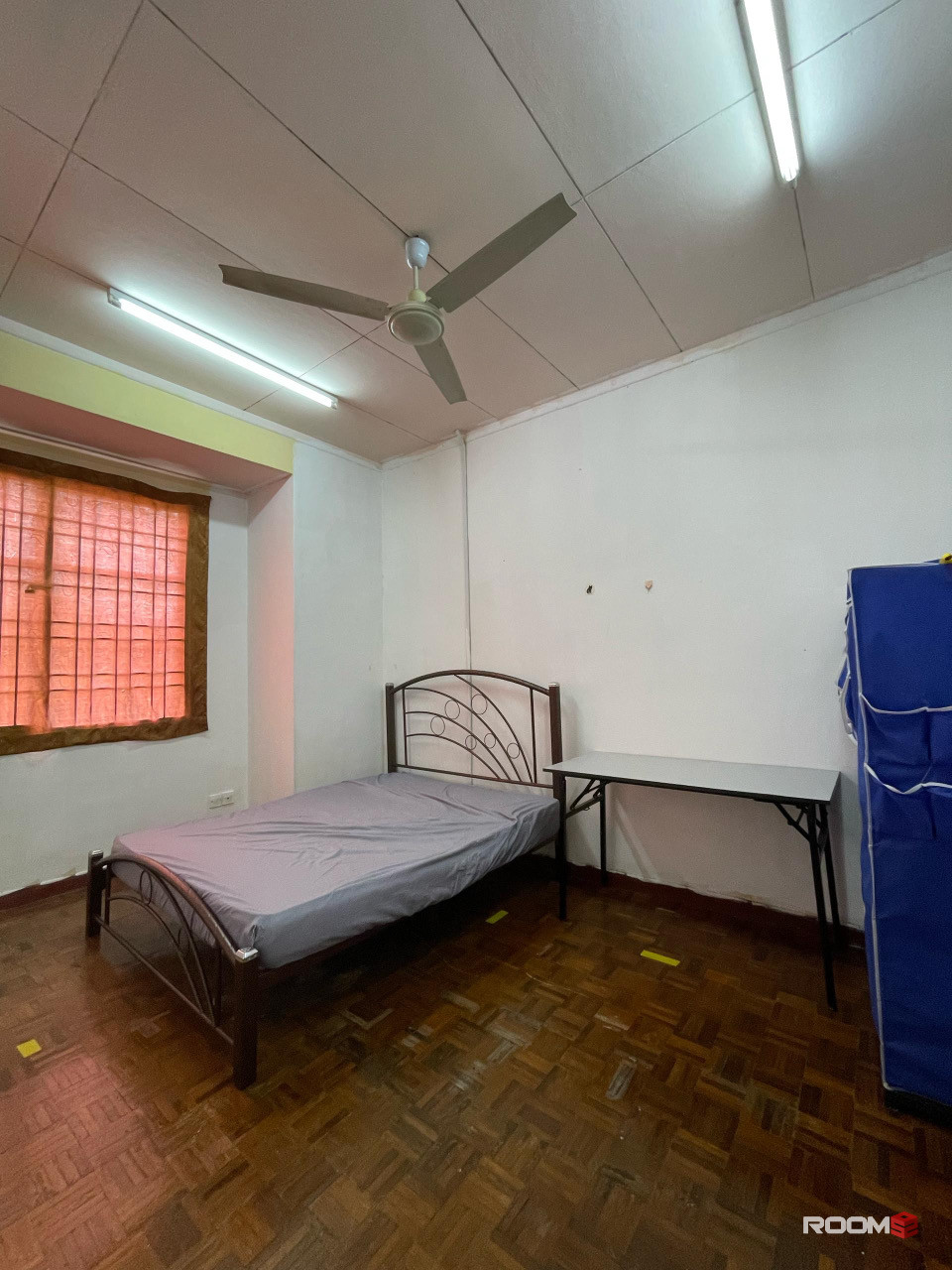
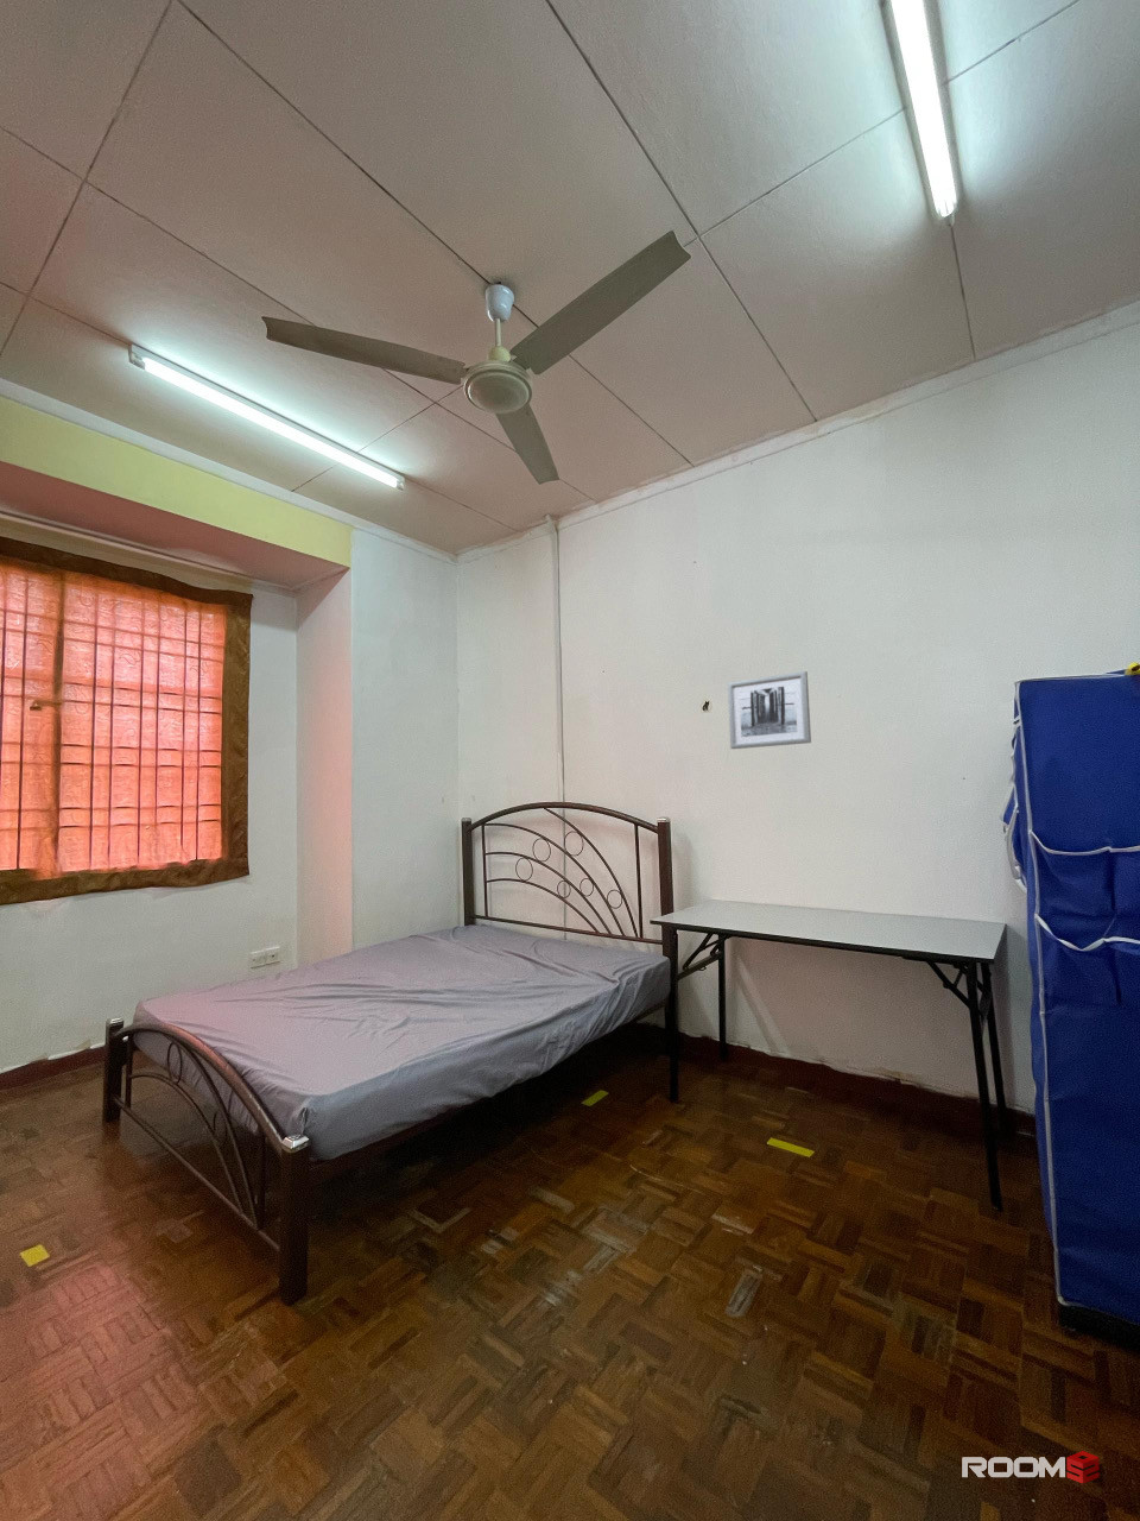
+ wall art (768, 710)
